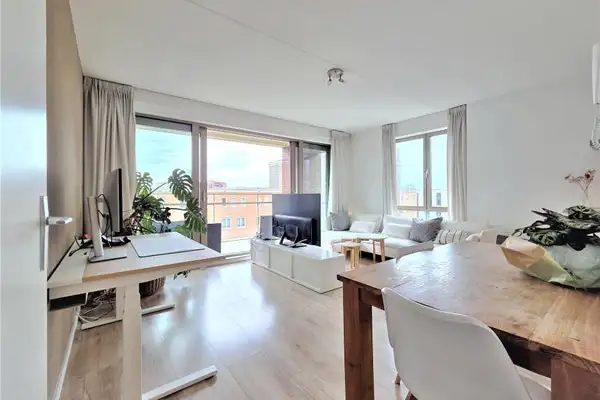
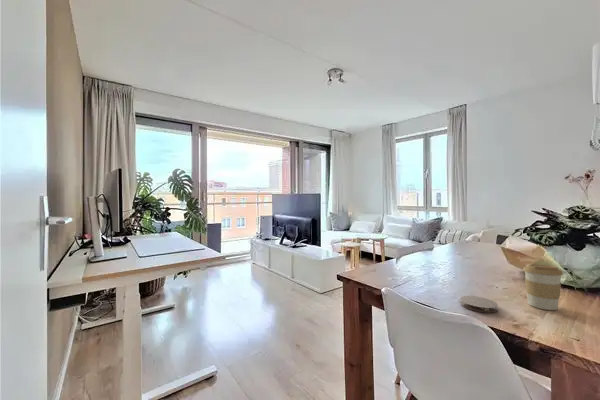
+ coffee cup (542, 285)
+ coaster (478, 303)
